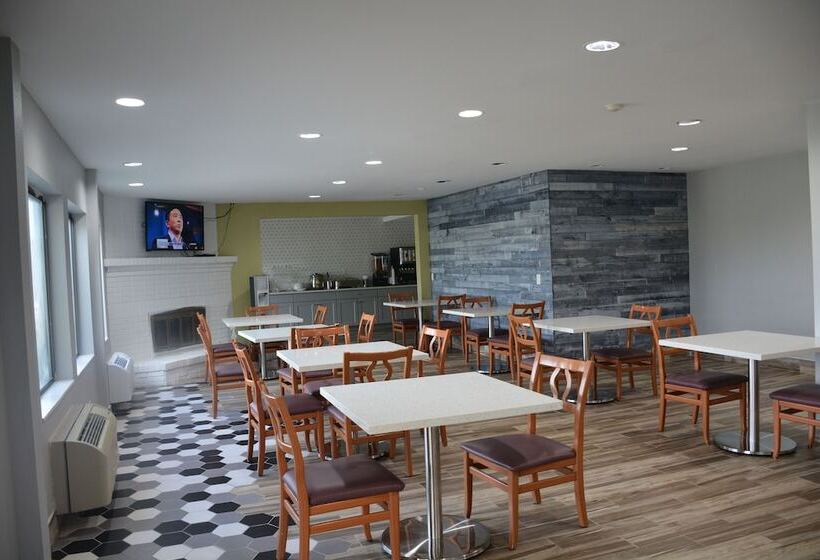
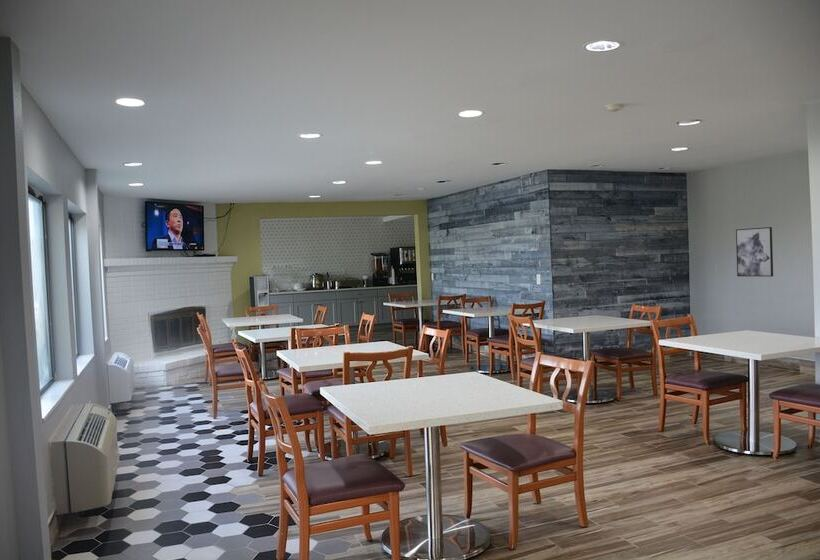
+ wall art (754, 252)
